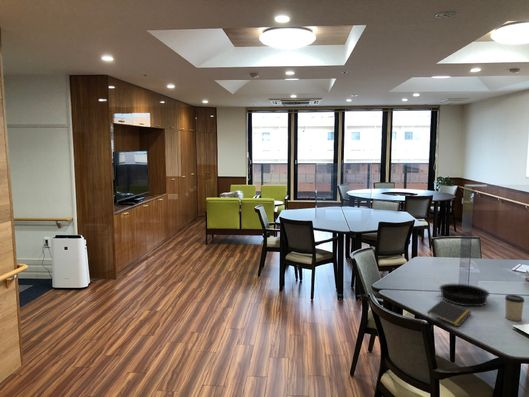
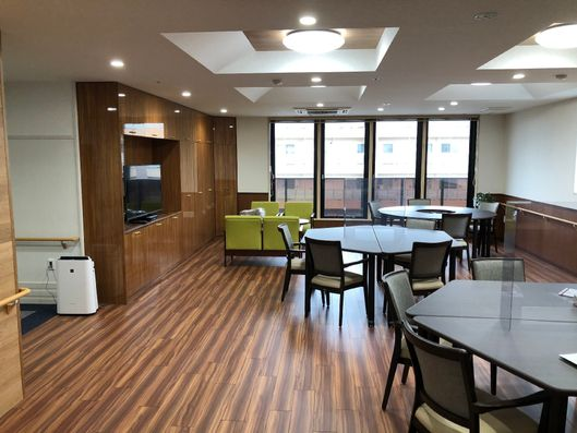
- cup (514, 307)
- baking pan (463, 294)
- notepad (449, 312)
